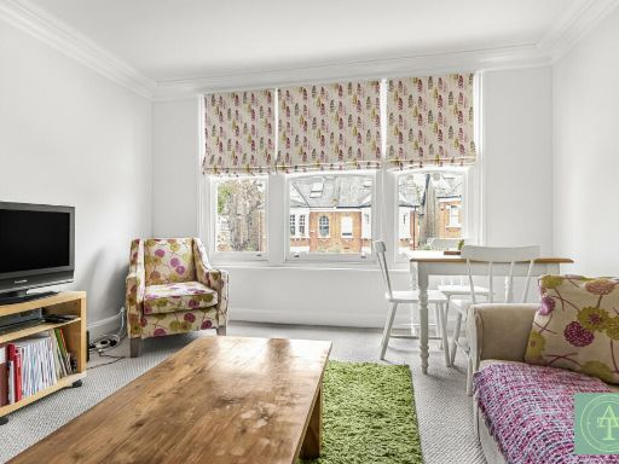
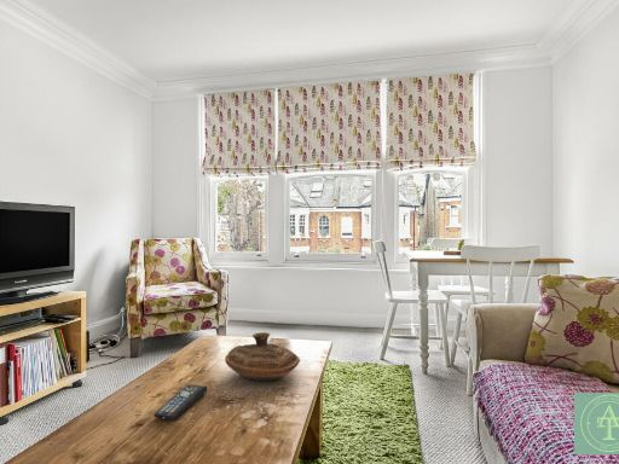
+ remote control (183, 400)
+ decorative bowl (262, 354)
